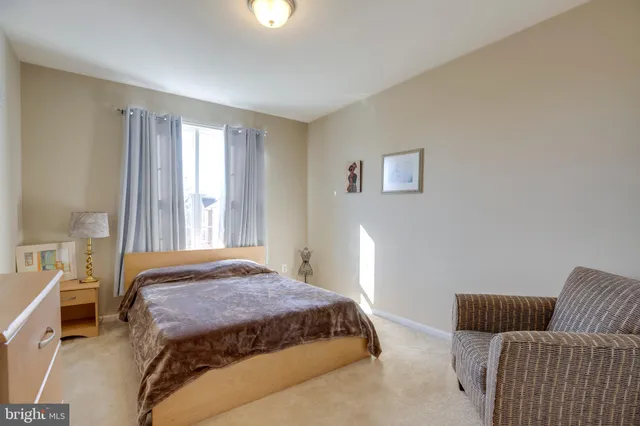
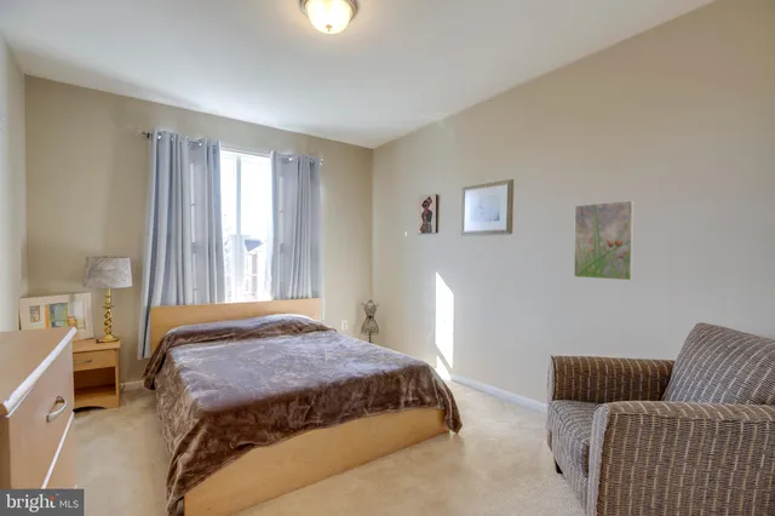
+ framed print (602, 240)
